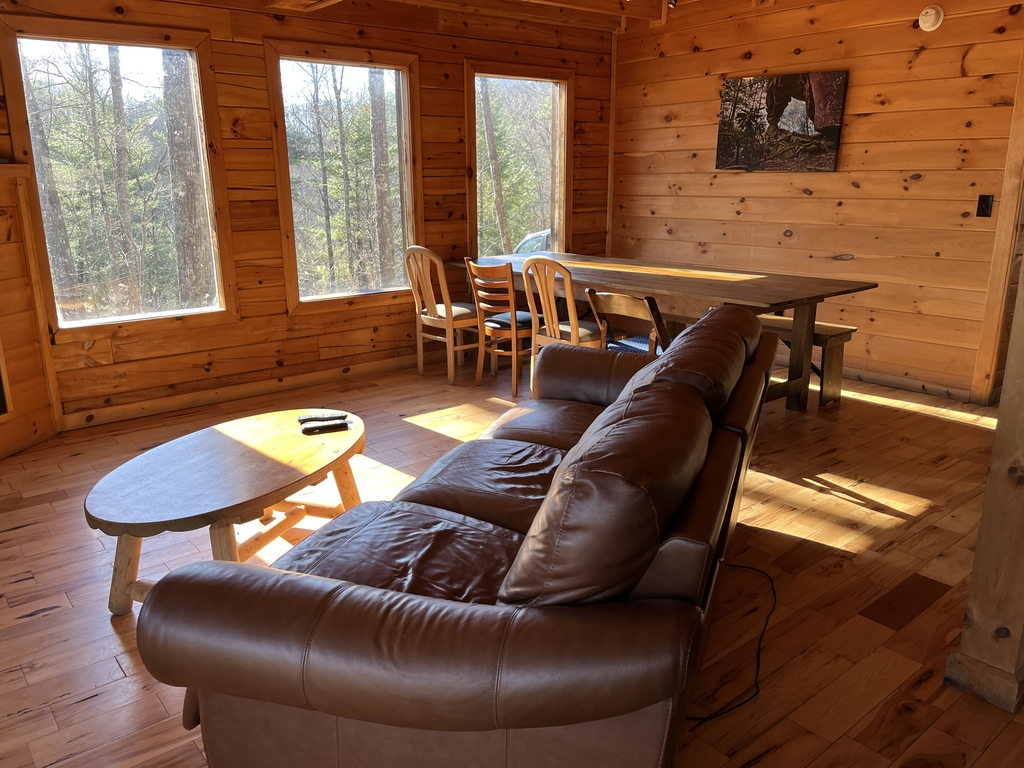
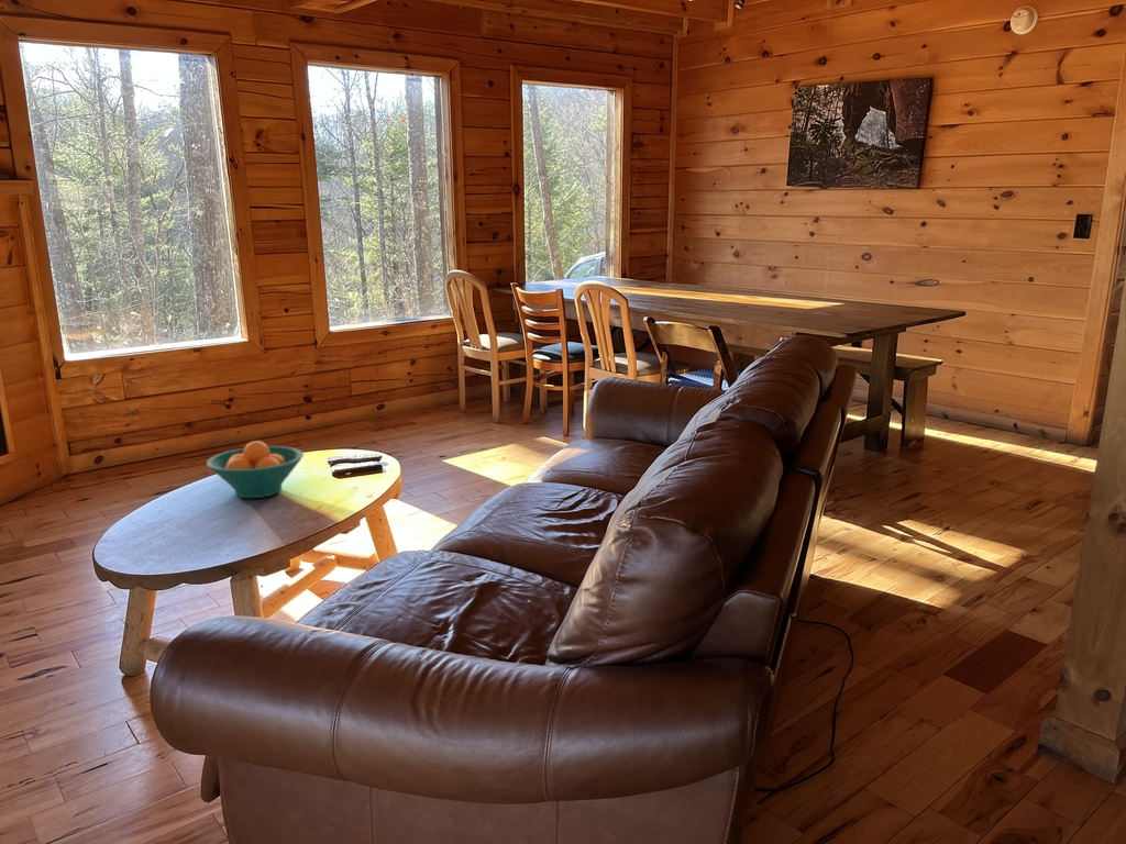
+ fruit bowl (256, 467)
